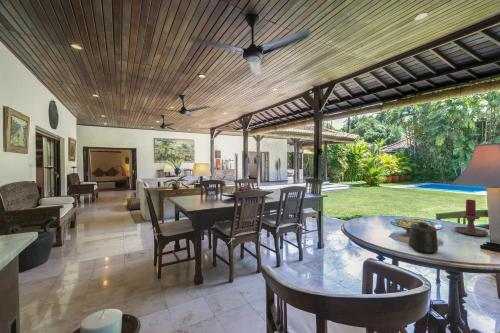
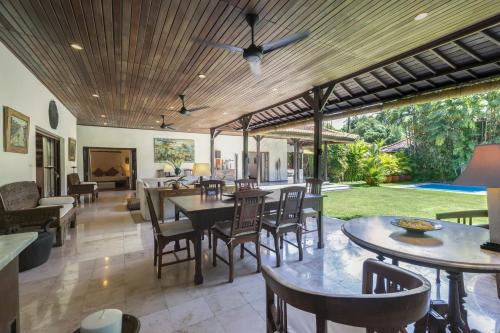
- candle holder (475, 216)
- mug (420, 235)
